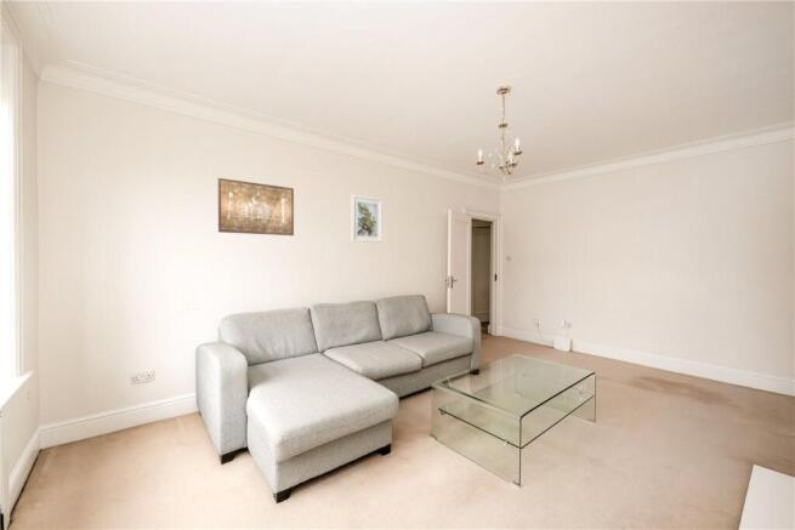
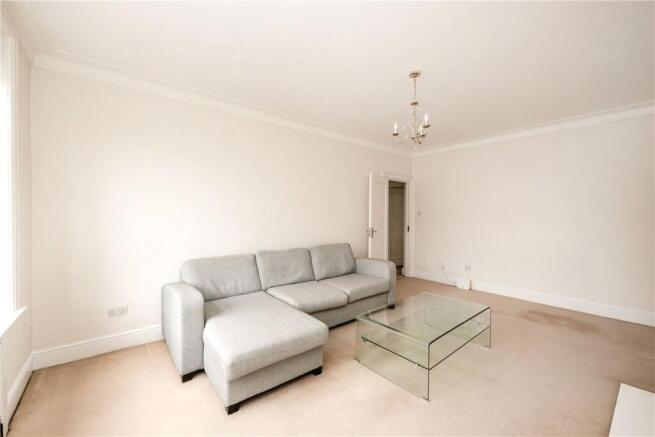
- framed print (367, 220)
- wall art (257, 209)
